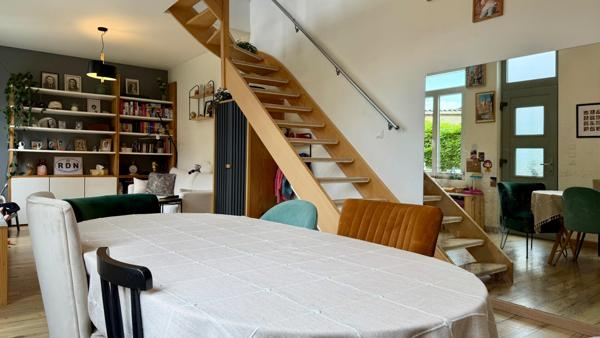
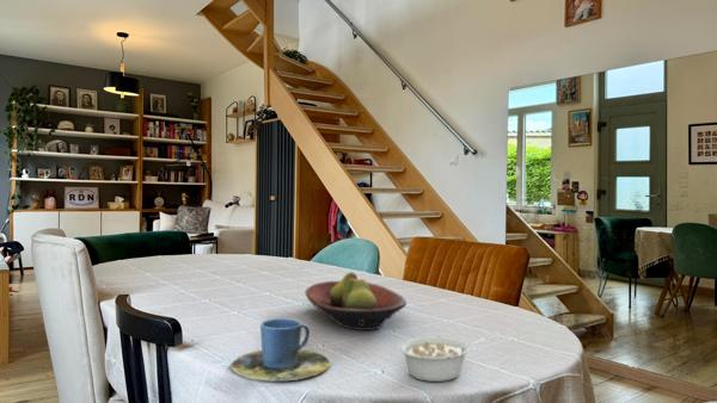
+ legume (436, 355)
+ cup (281, 343)
+ fruit bowl (353, 296)
